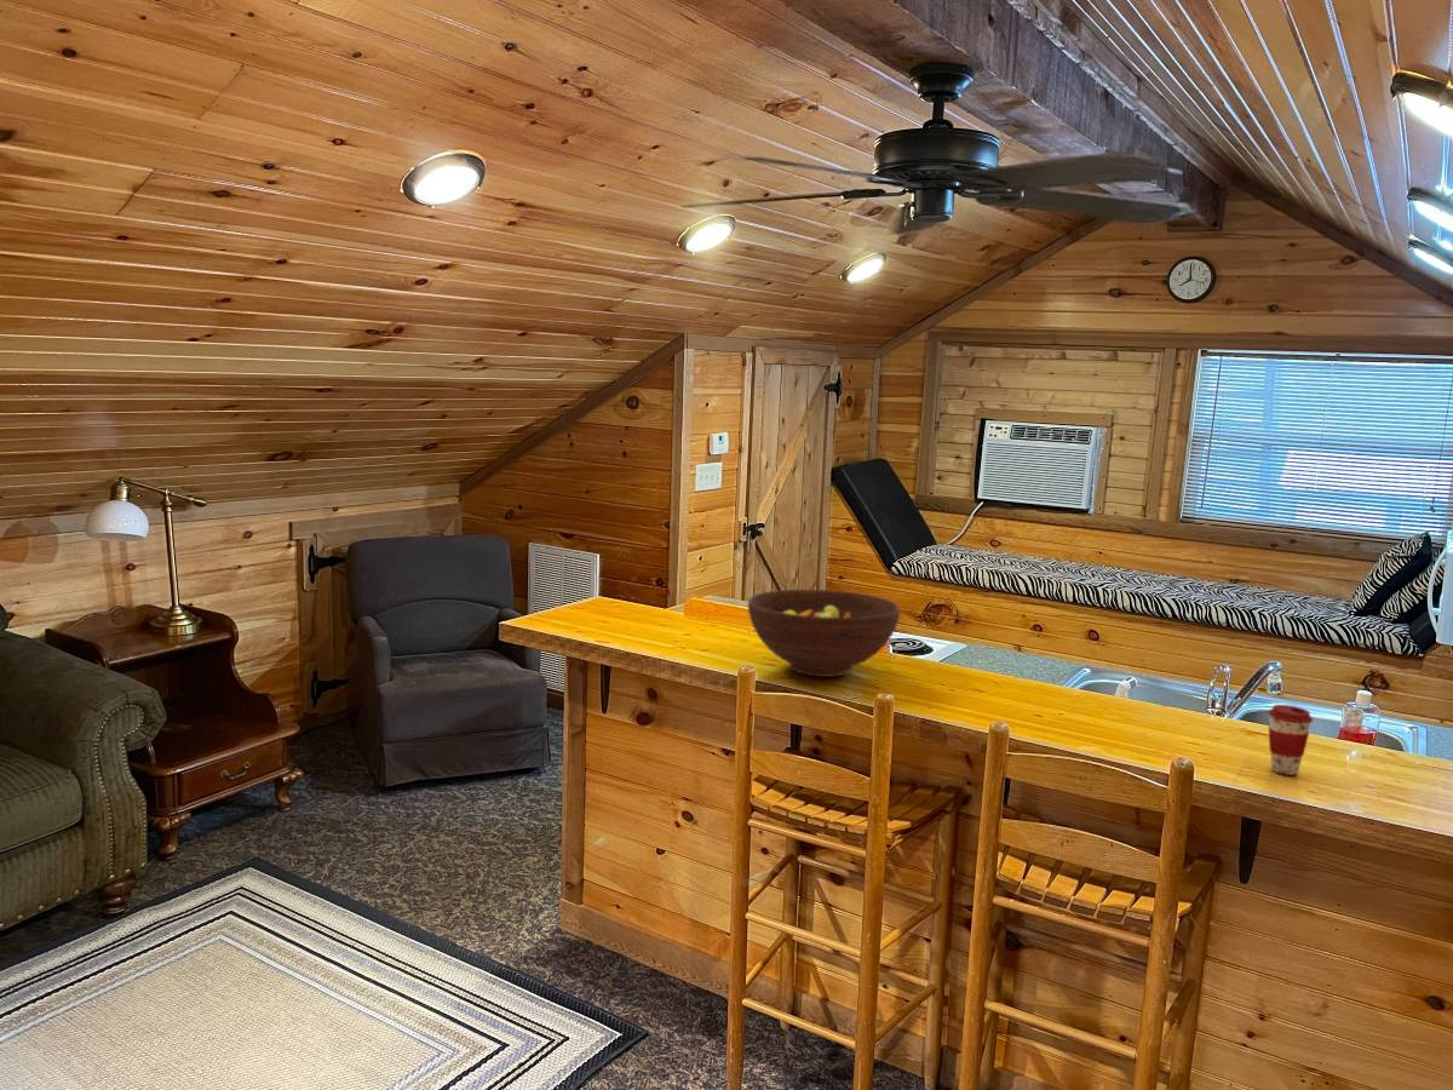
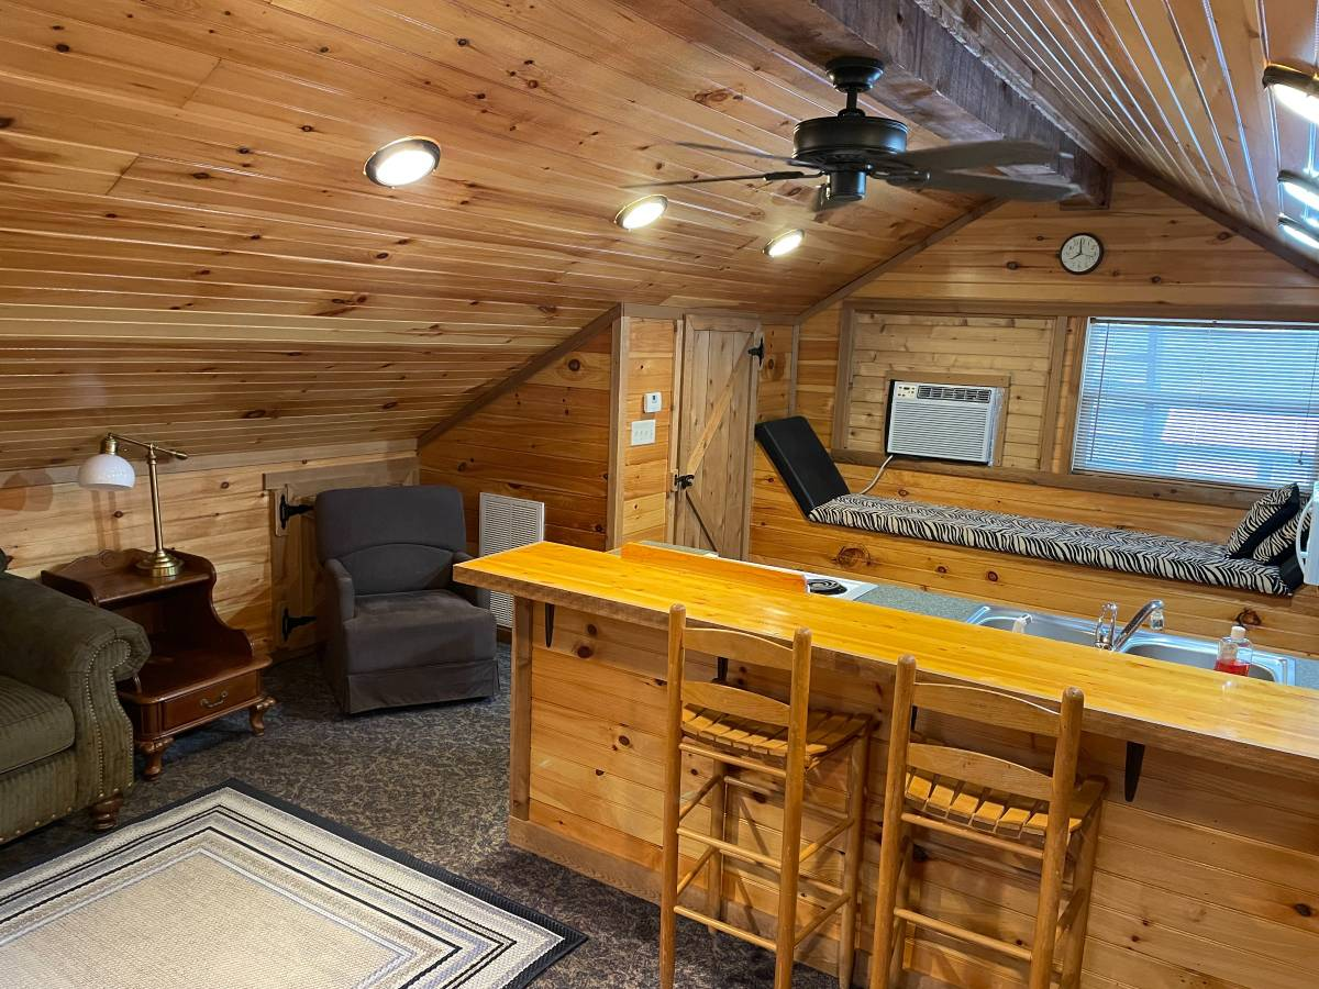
- fruit bowl (821, 637)
- coffee cup (1287, 740)
